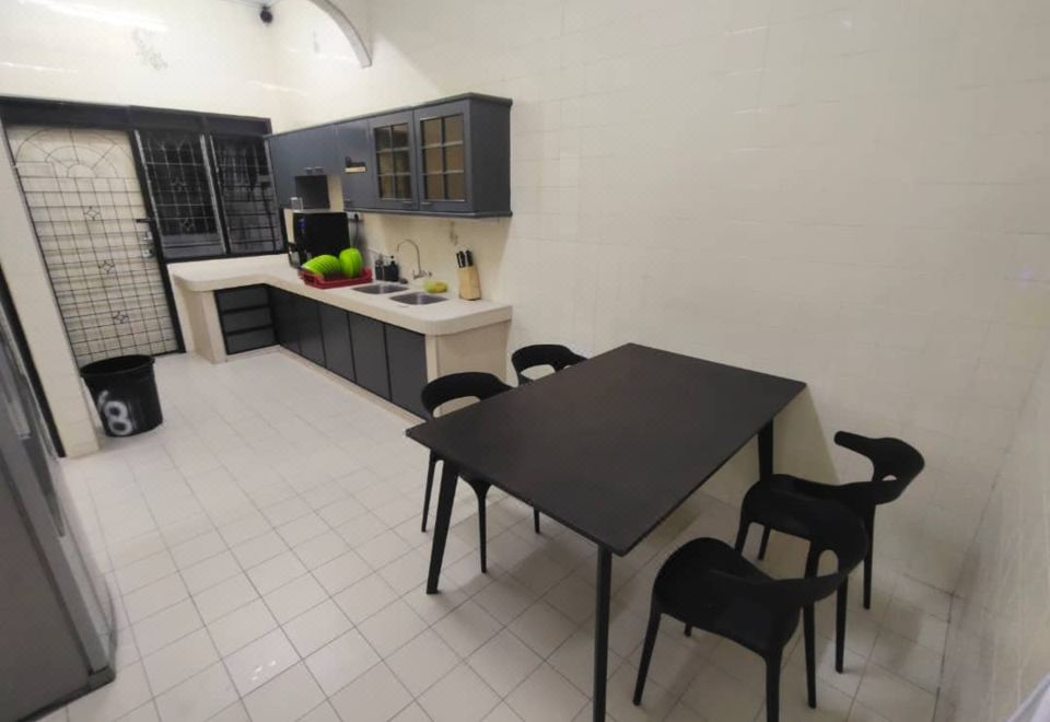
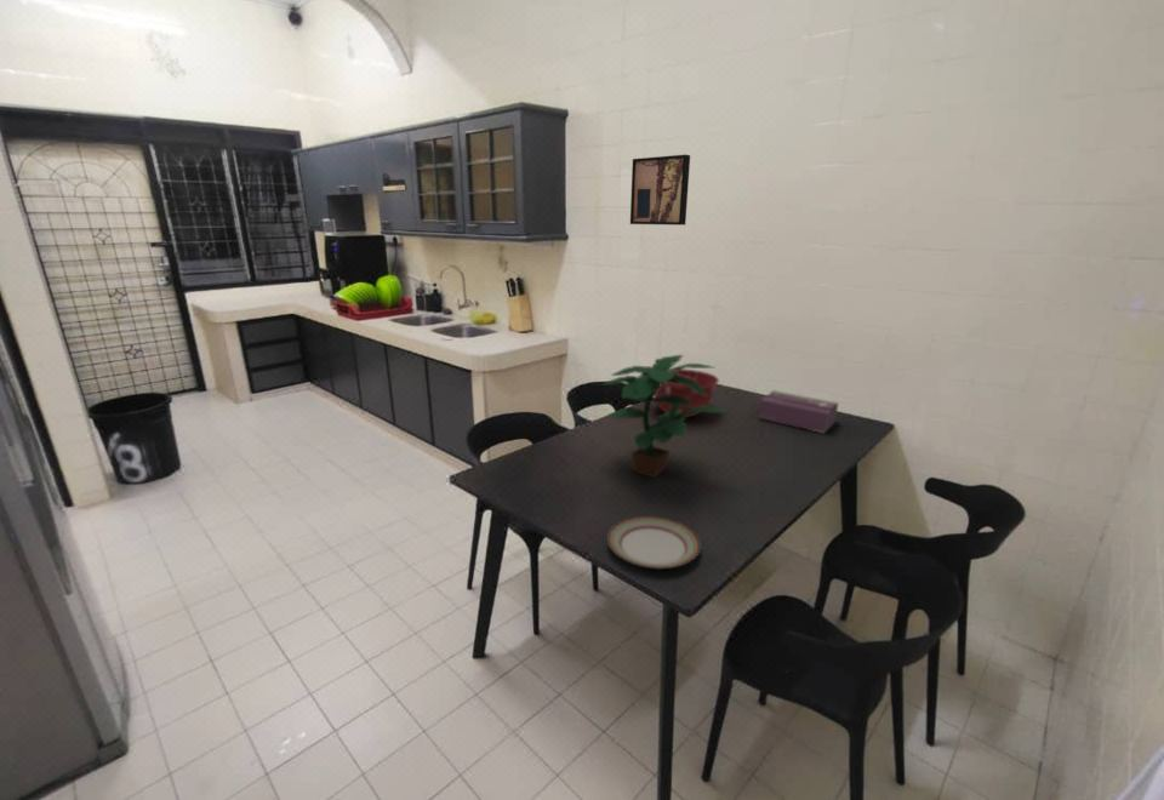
+ plate (652, 543)
+ mixing bowl (681, 394)
+ tissue box (797, 410)
+ wall art (658, 190)
+ potted plant (660, 419)
